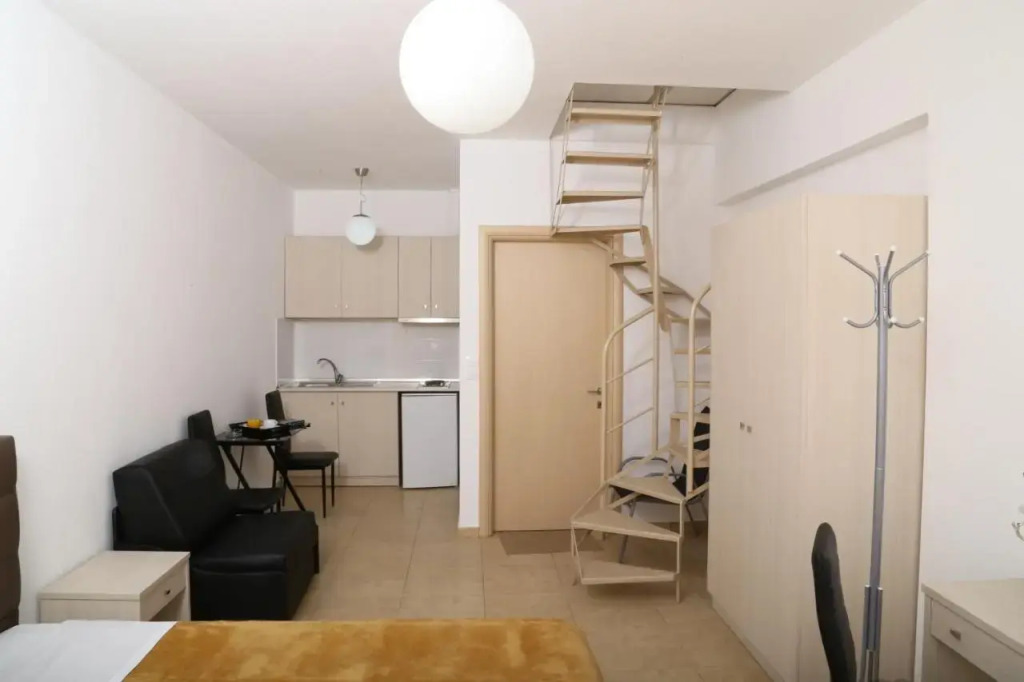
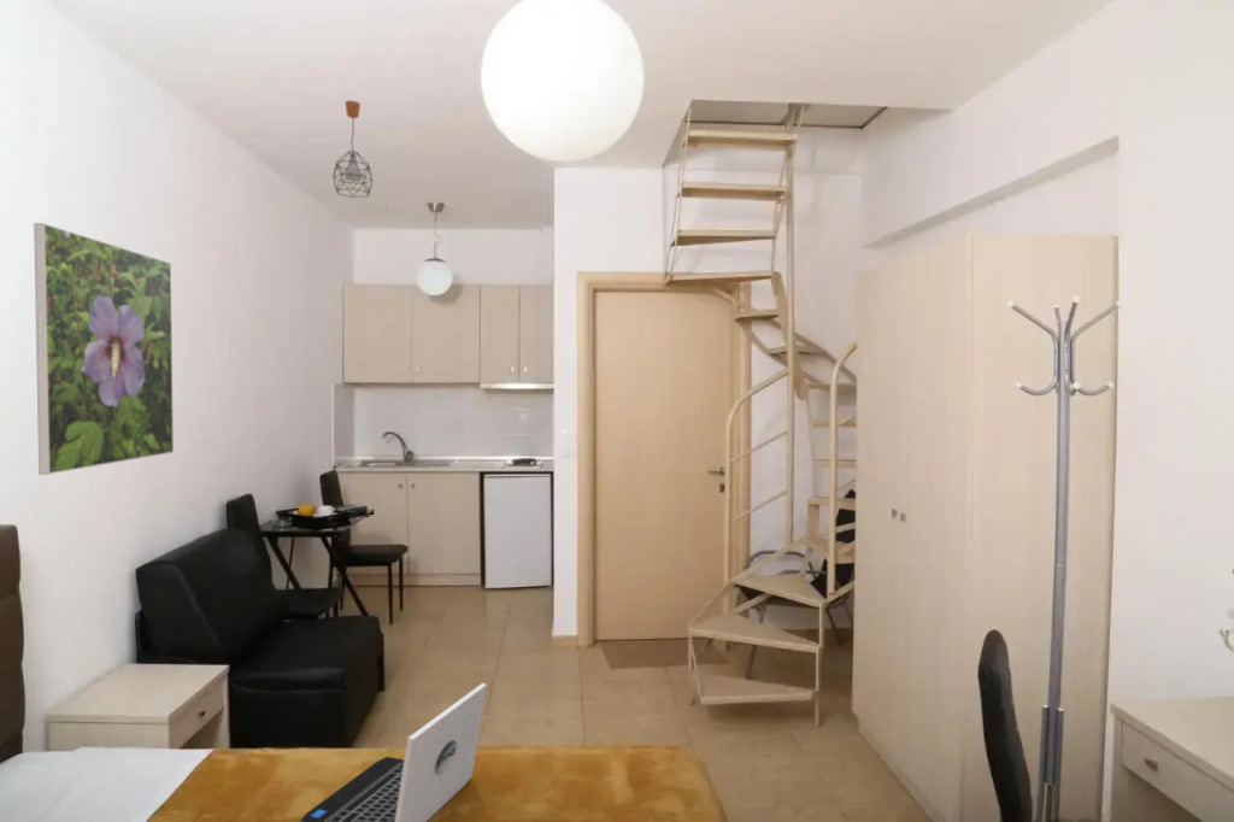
+ pendant light (352, 148)
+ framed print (113, 354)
+ laptop (396, 758)
